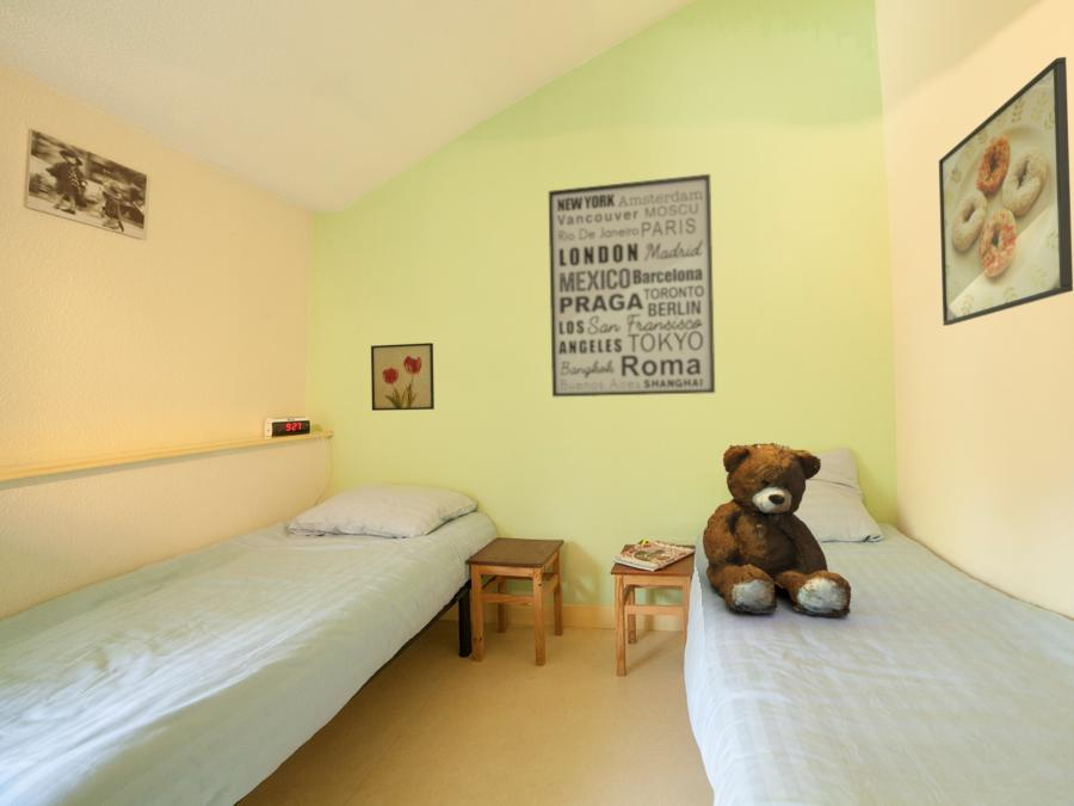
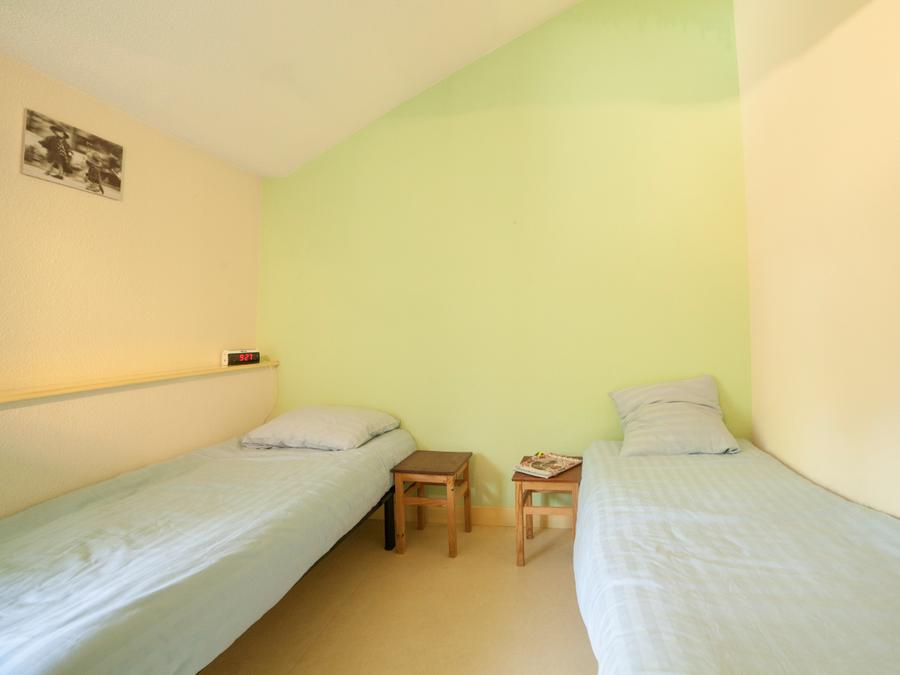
- wall art (402, 376)
- teddy bear (769, 518)
- wall art (629, 289)
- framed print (993, 214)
